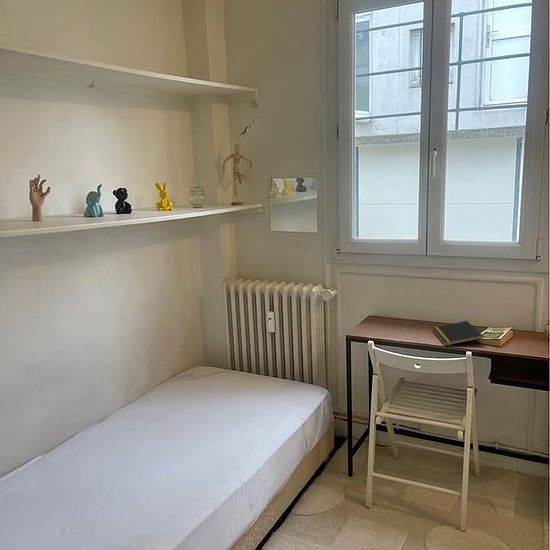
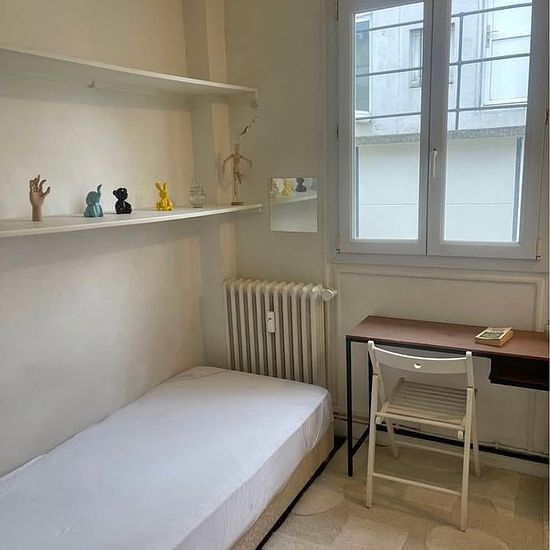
- notepad (456, 332)
